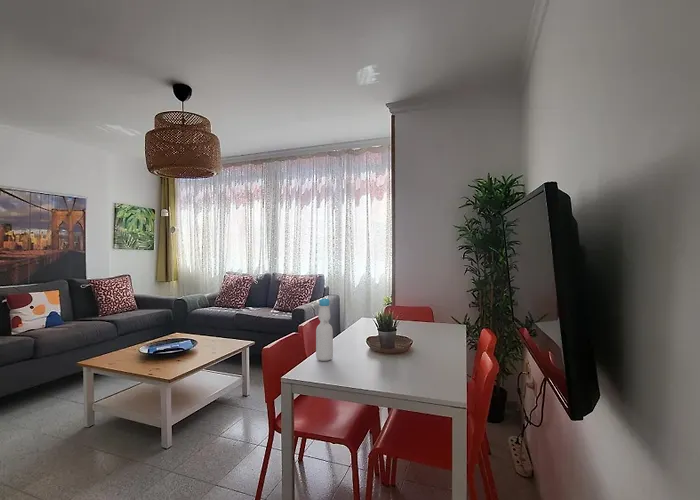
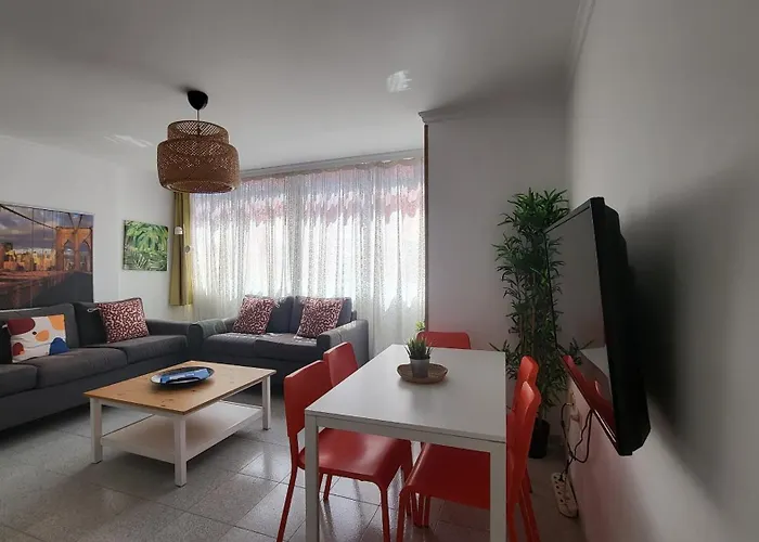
- bottle (324, 328)
